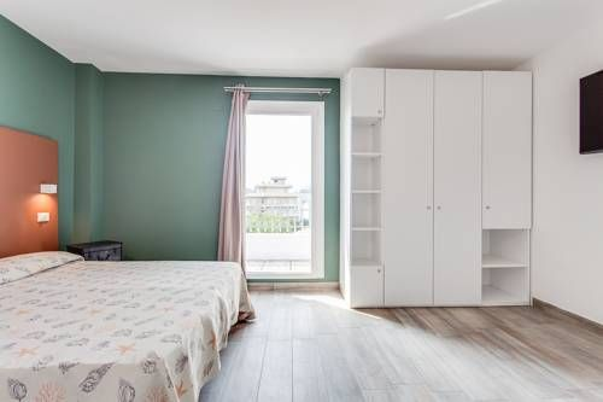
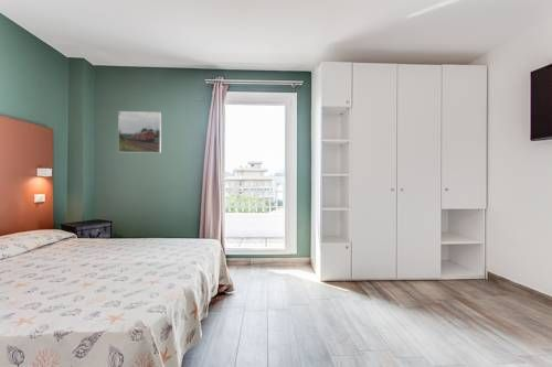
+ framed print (139, 132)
